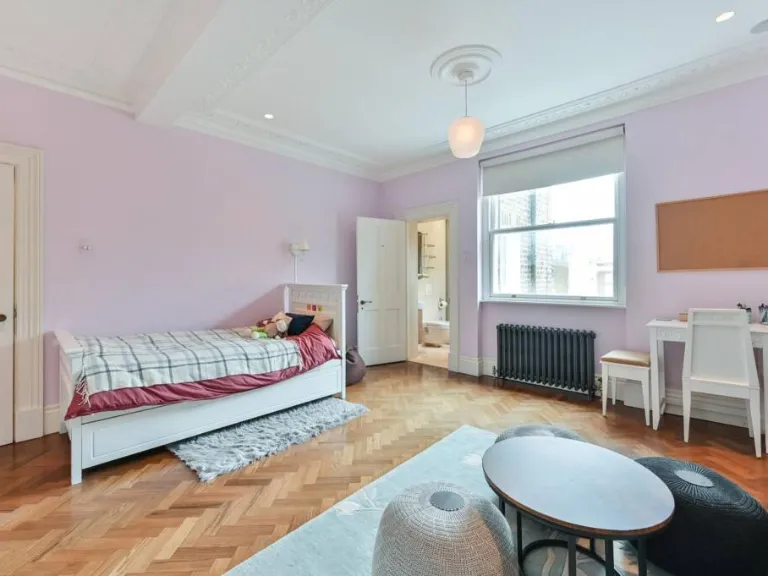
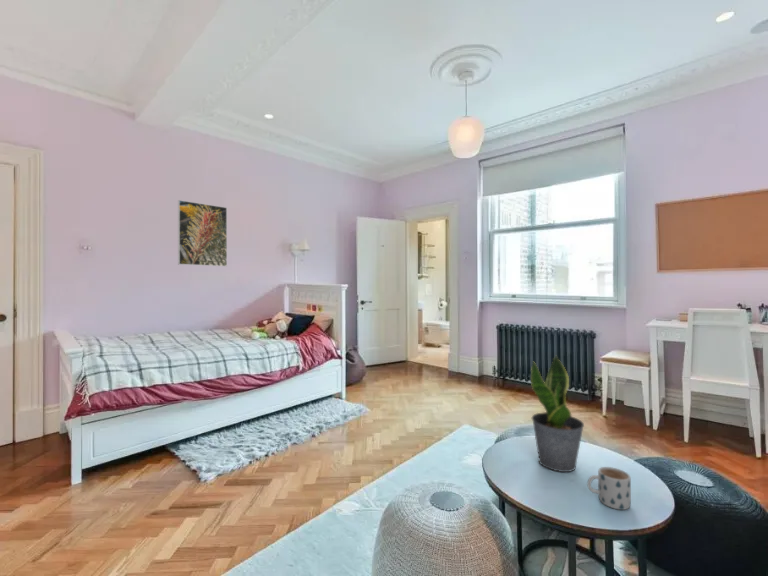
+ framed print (203, 234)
+ potted plant (557, 411)
+ mug (608, 487)
